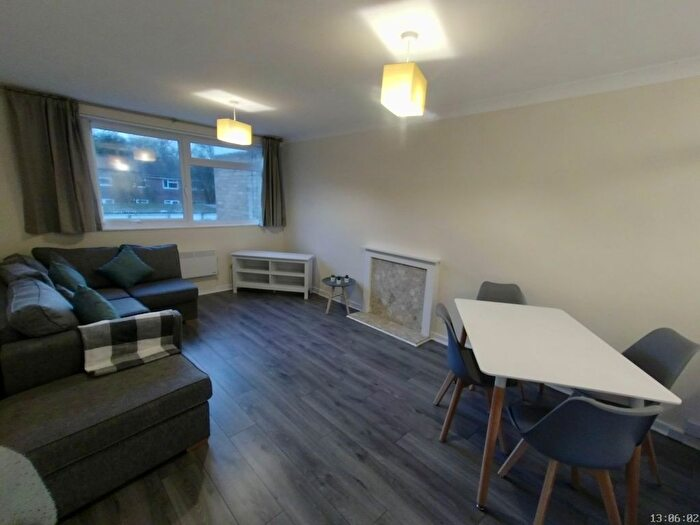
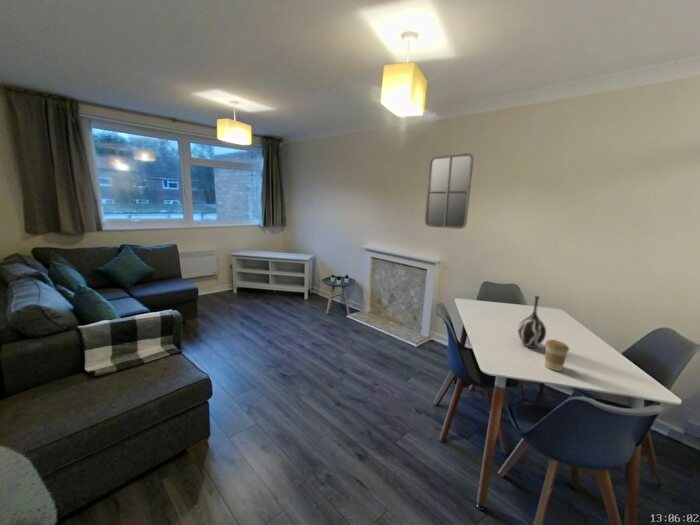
+ home mirror (447, 192)
+ vase (533, 321)
+ coffee cup (555, 354)
